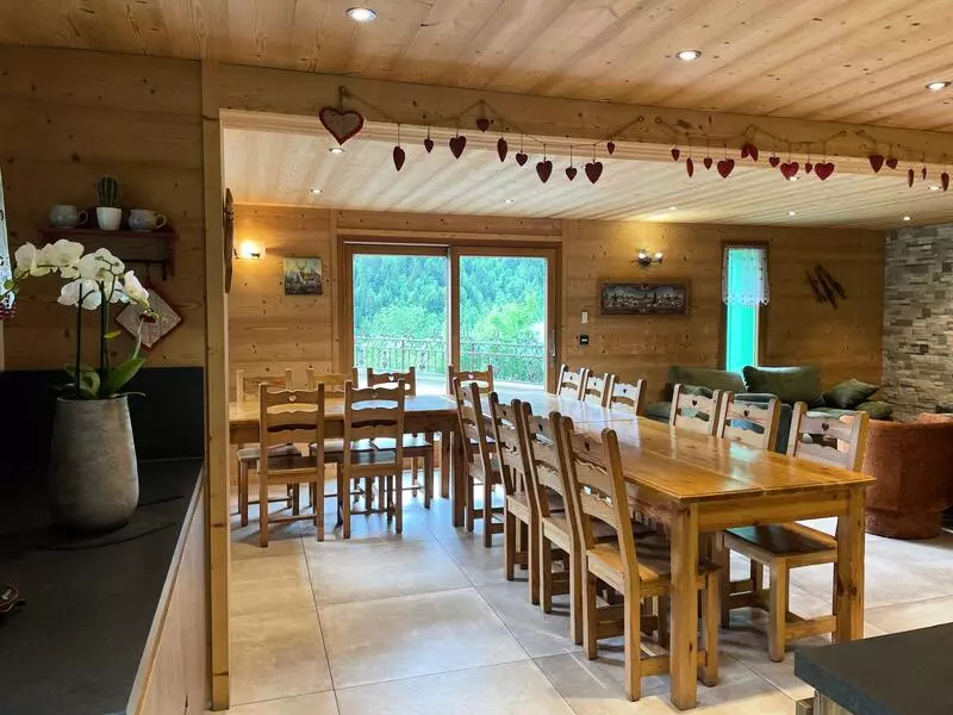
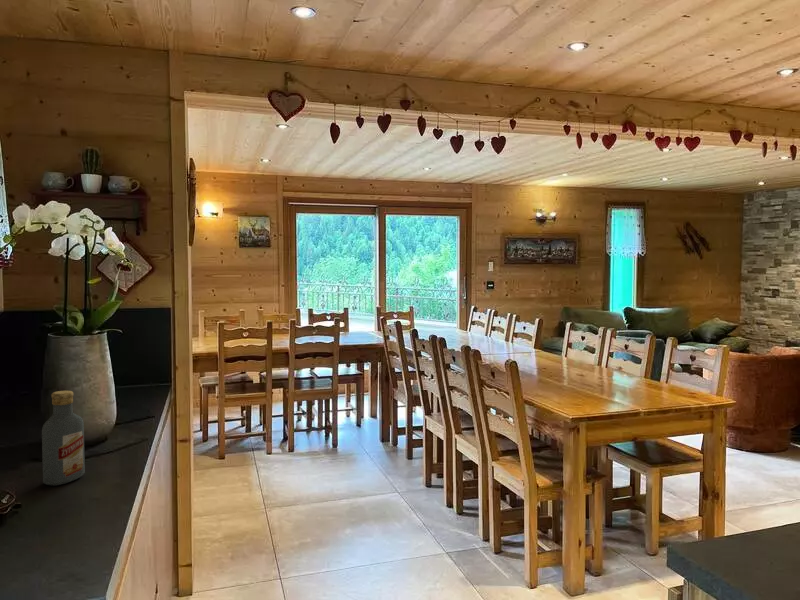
+ vodka (63, 435)
